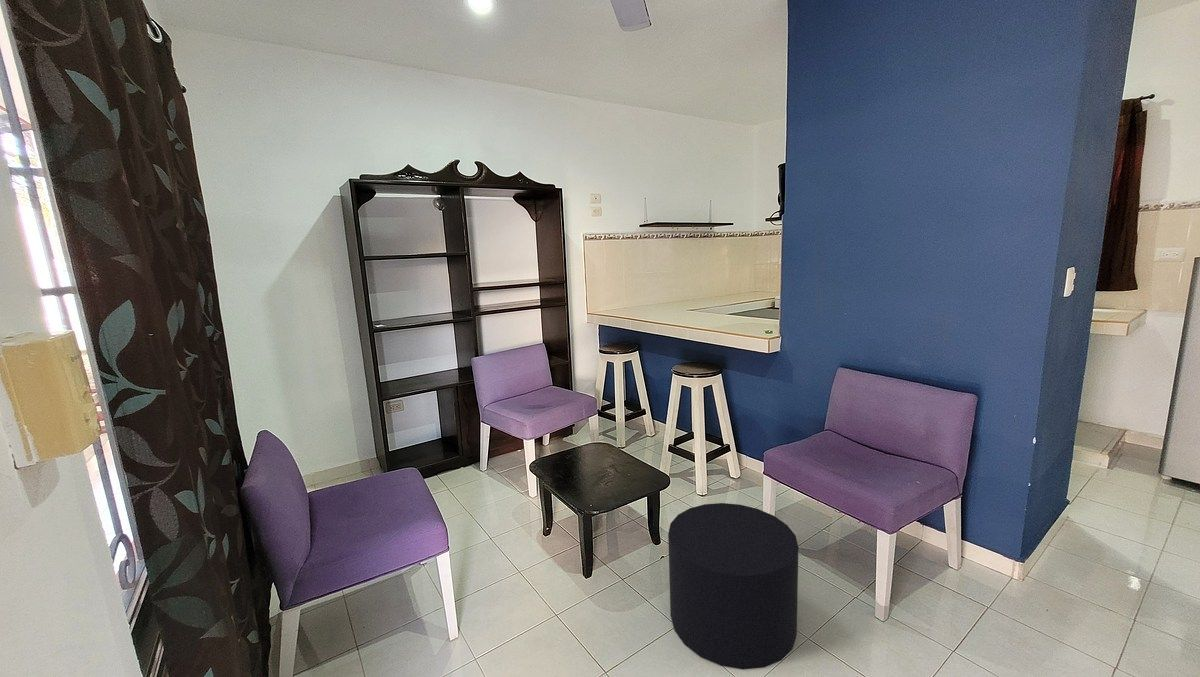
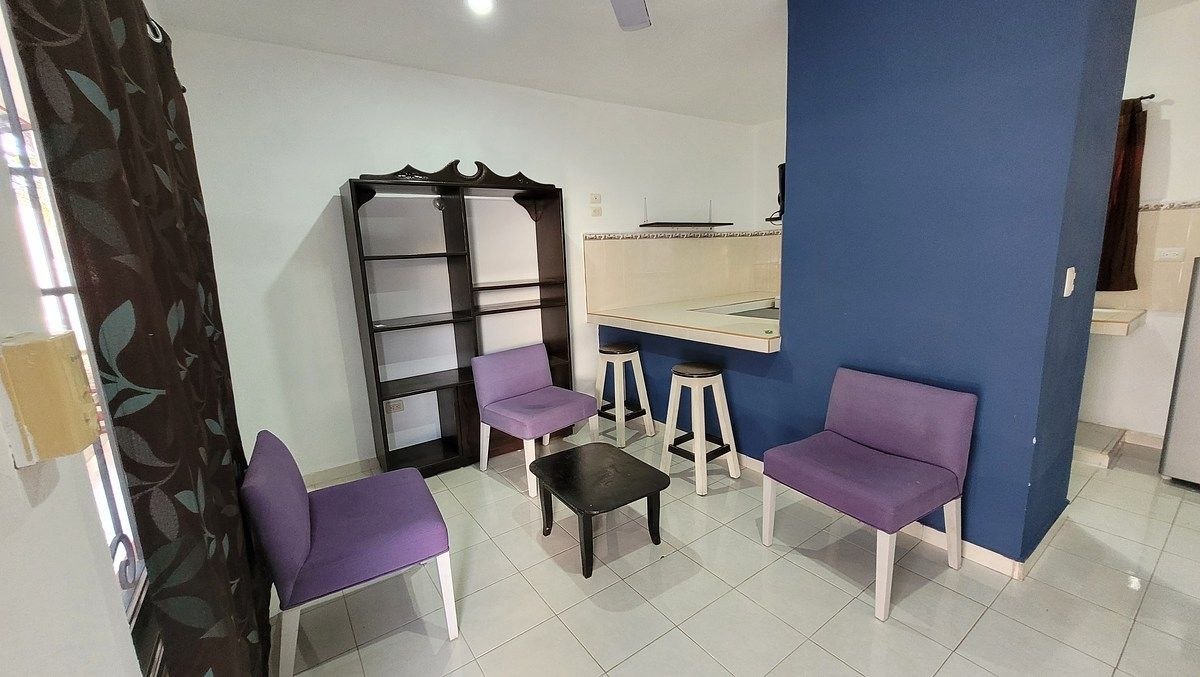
- stool (731, 577)
